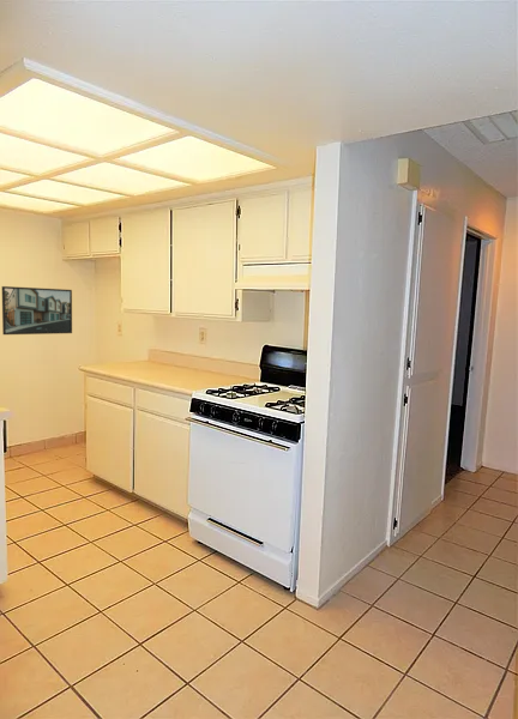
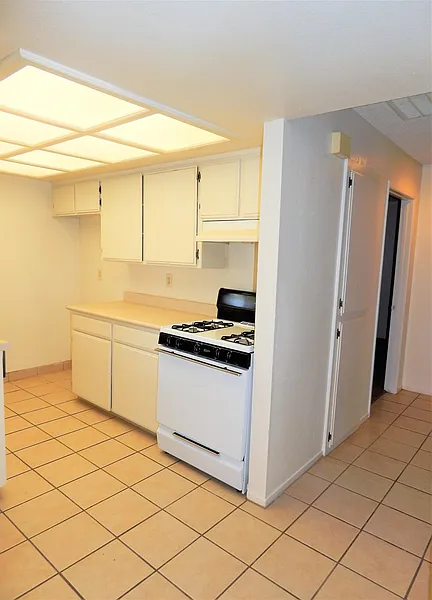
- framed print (38, 310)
